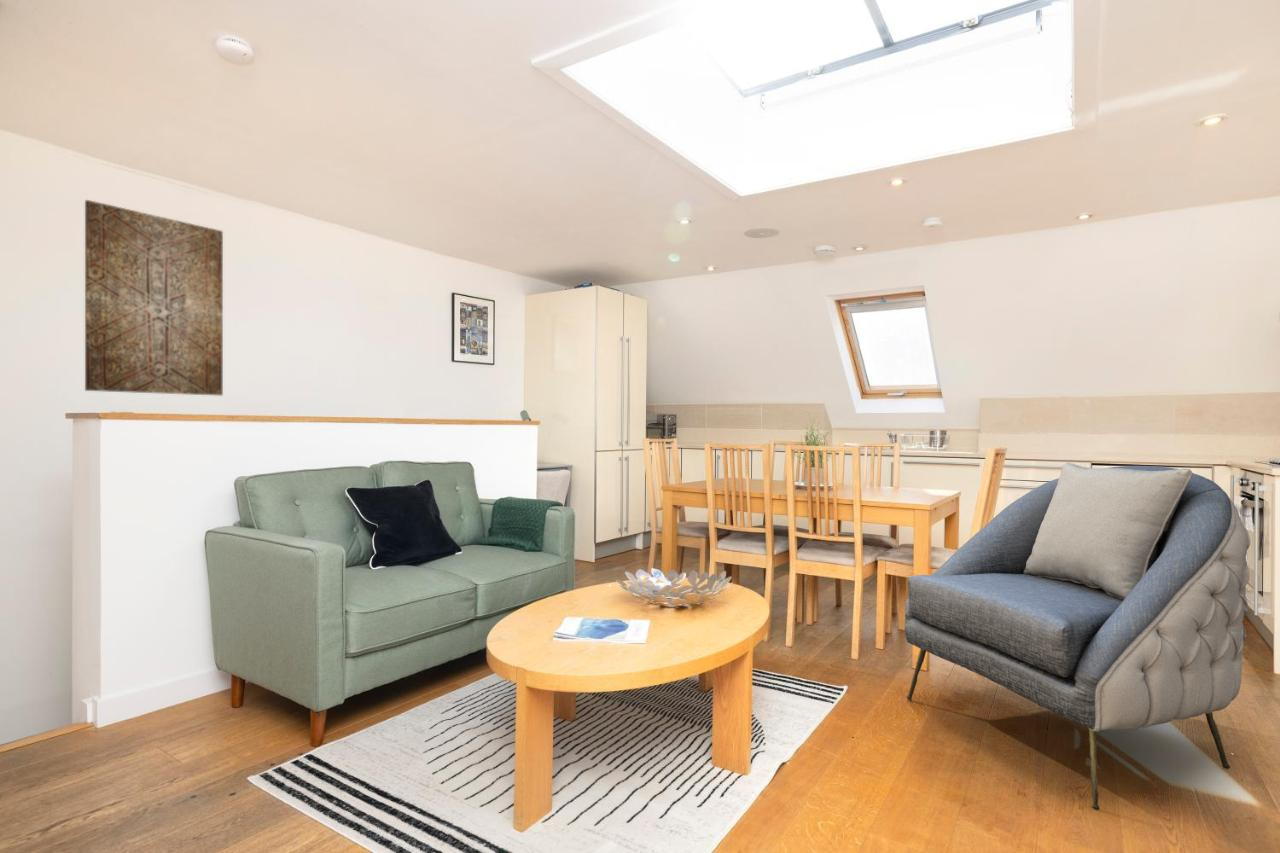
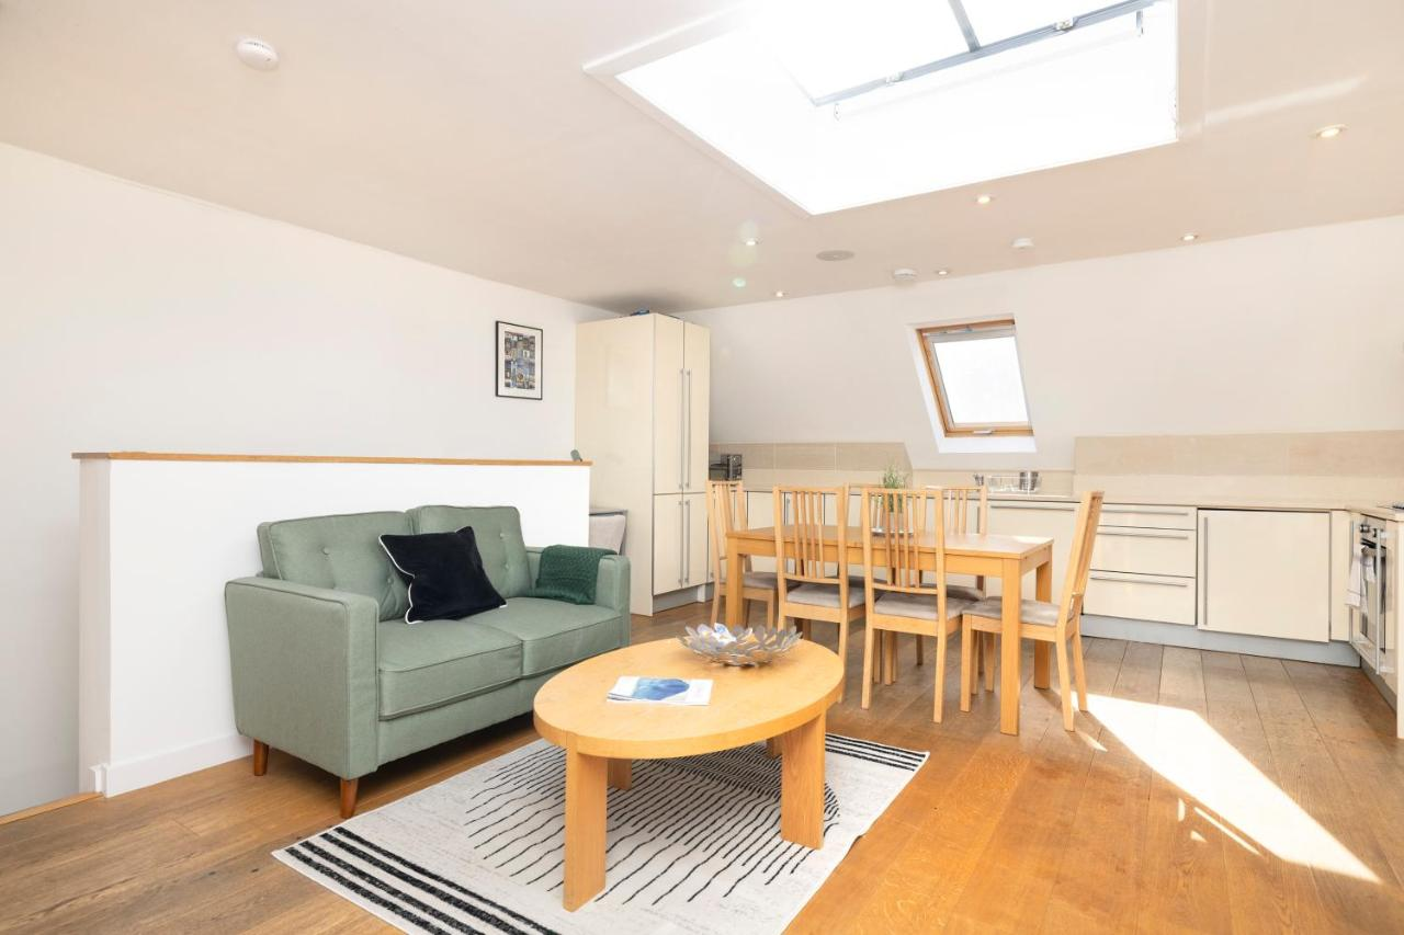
- wall art (158, 305)
- armchair (1073, 597)
